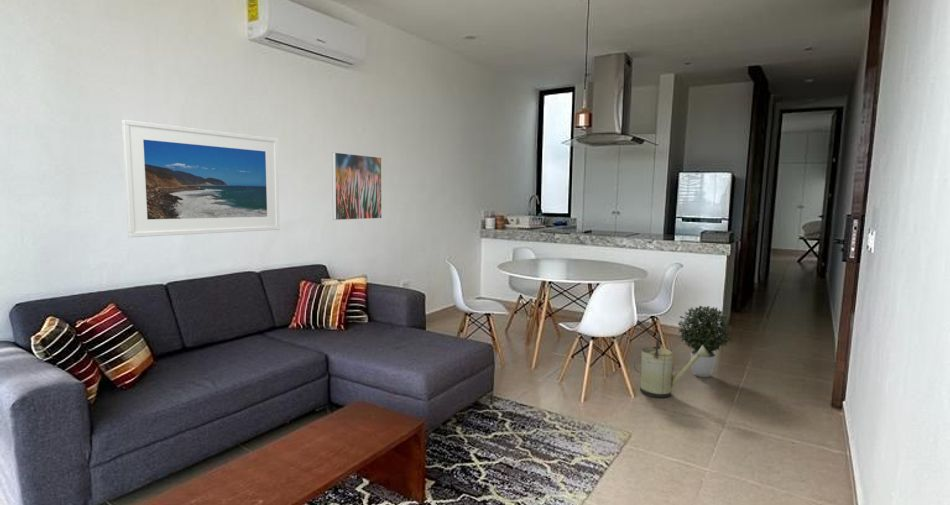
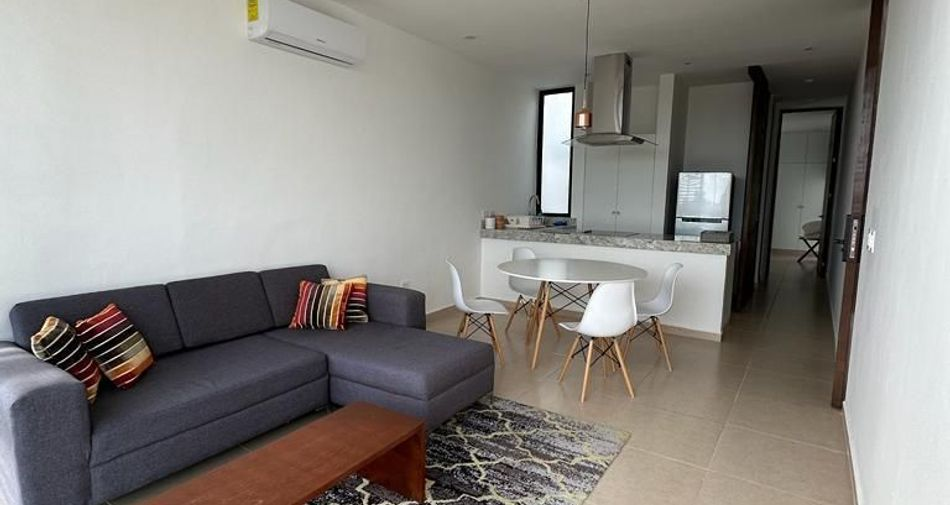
- watering can (671, 365)
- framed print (358, 187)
- potted plant (704, 340)
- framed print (211, 182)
